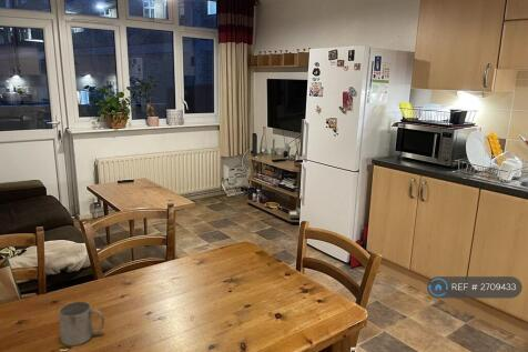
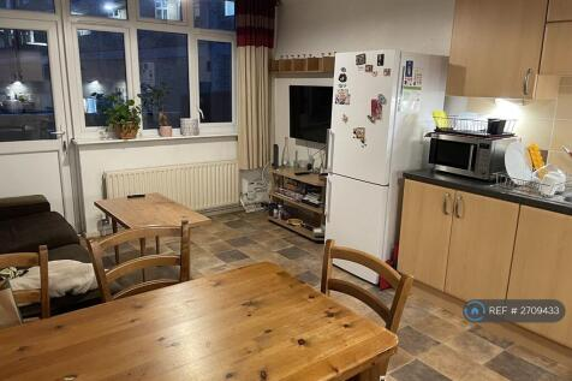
- mug (82, 322)
